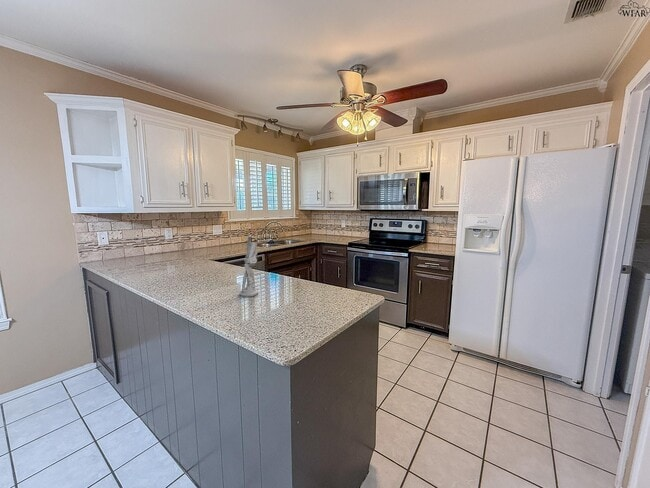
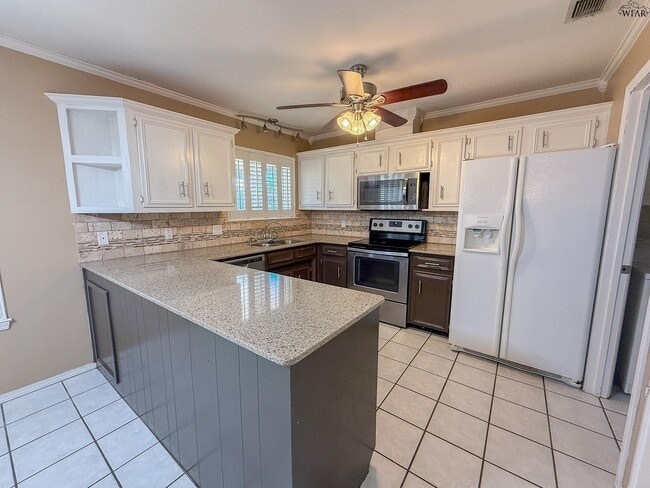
- utensil holder (248, 264)
